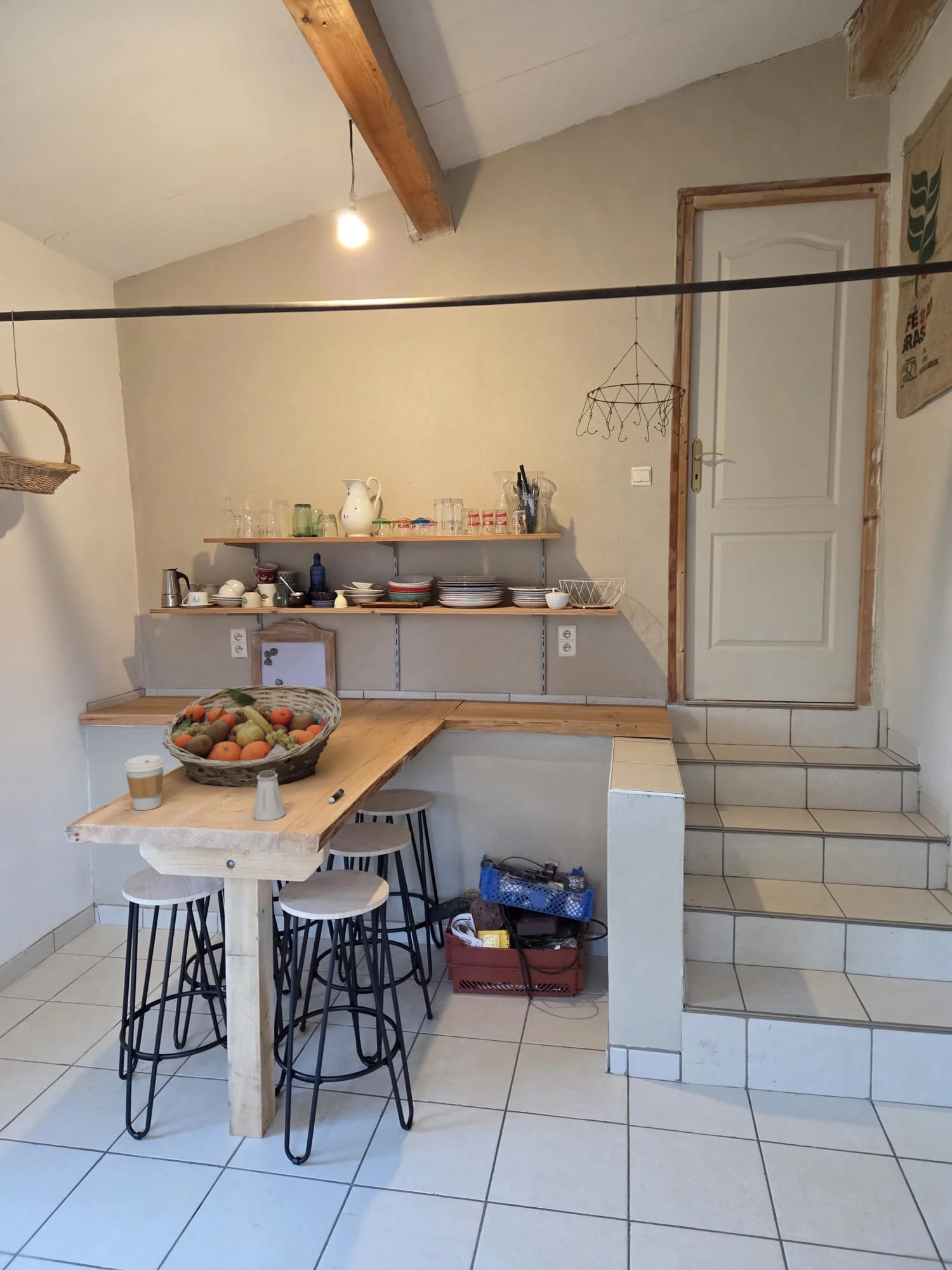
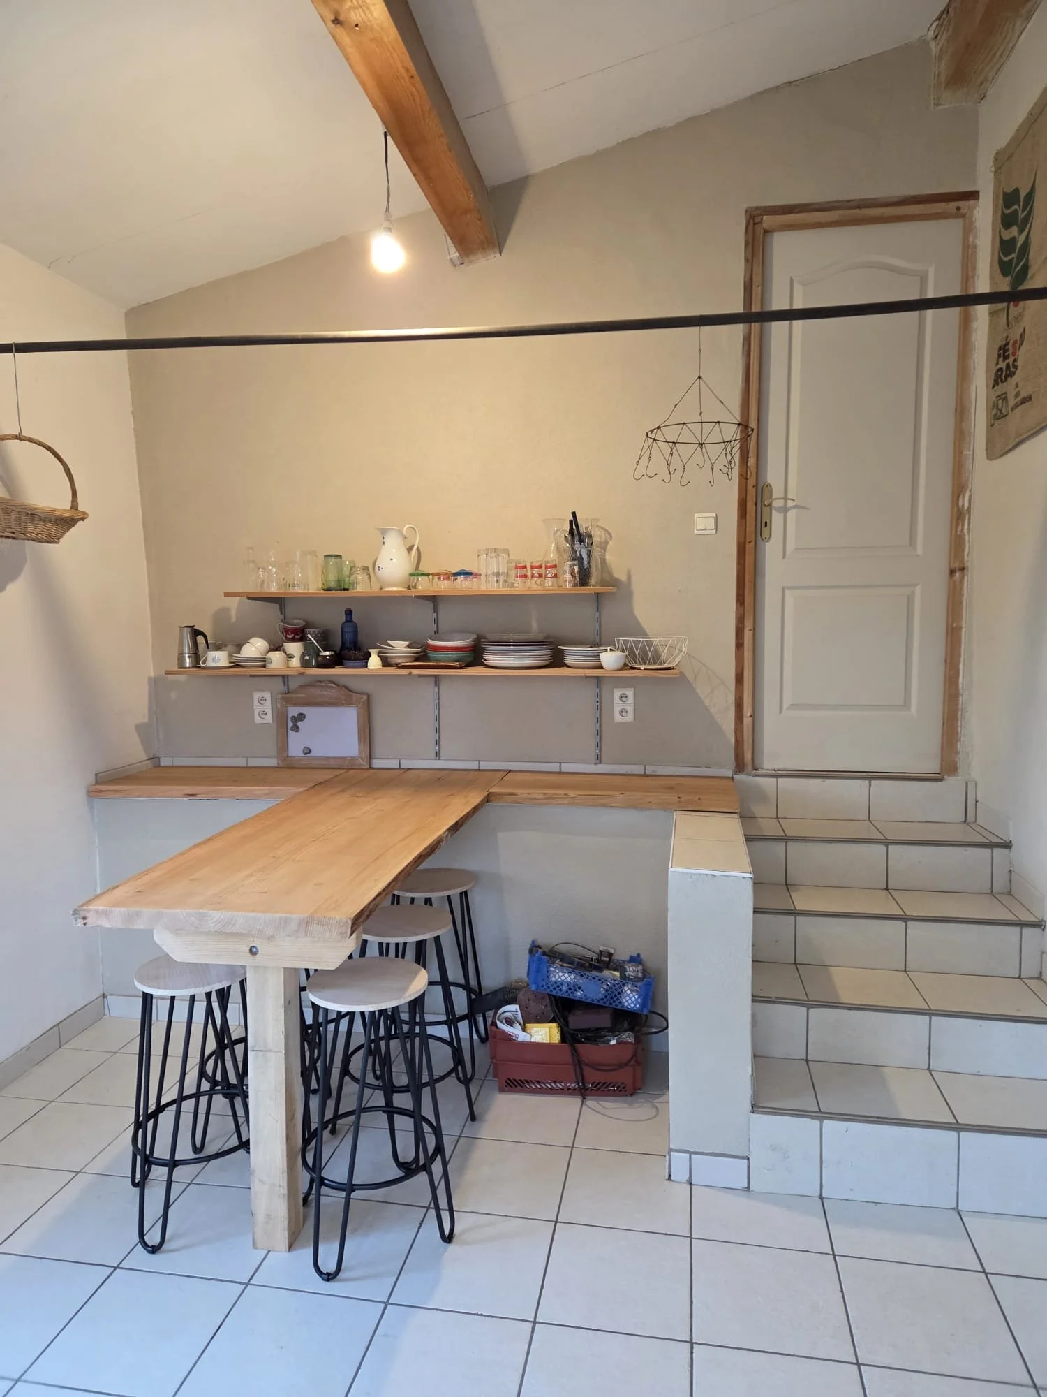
- fruit basket (255, 734)
- coffee cup (145, 782)
- saltshaker (268, 794)
- pepper shaker (336, 796)
